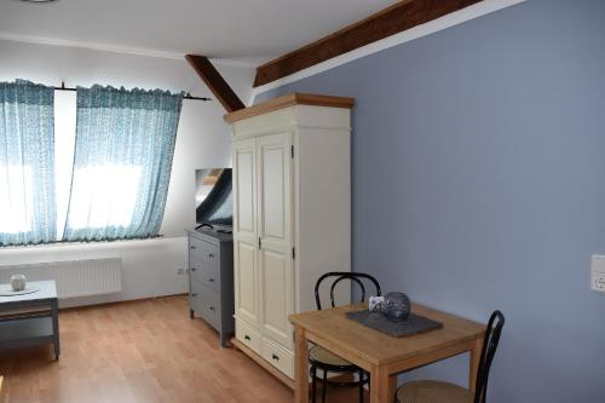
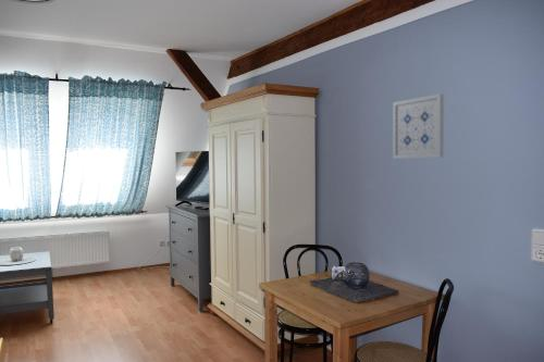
+ wall art (417, 128)
